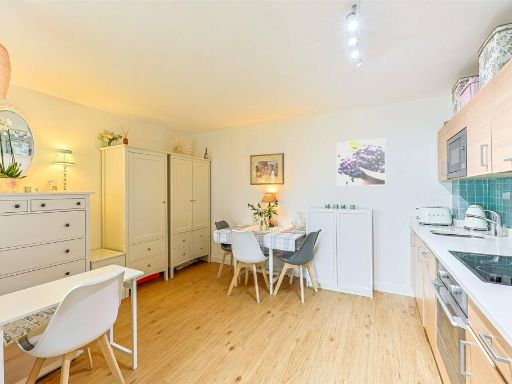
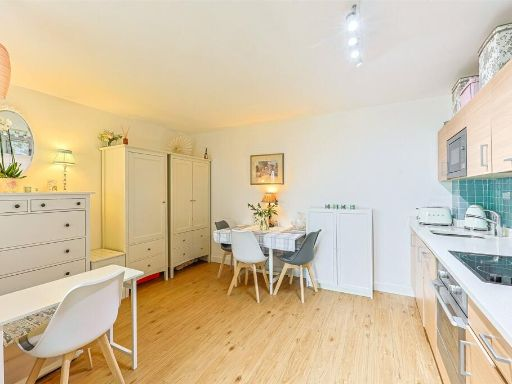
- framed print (360, 163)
